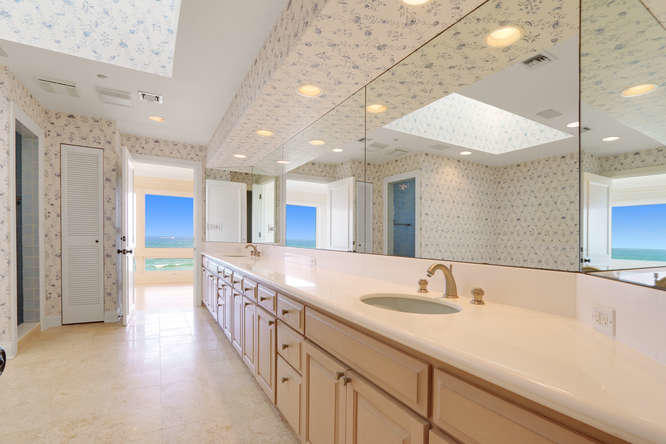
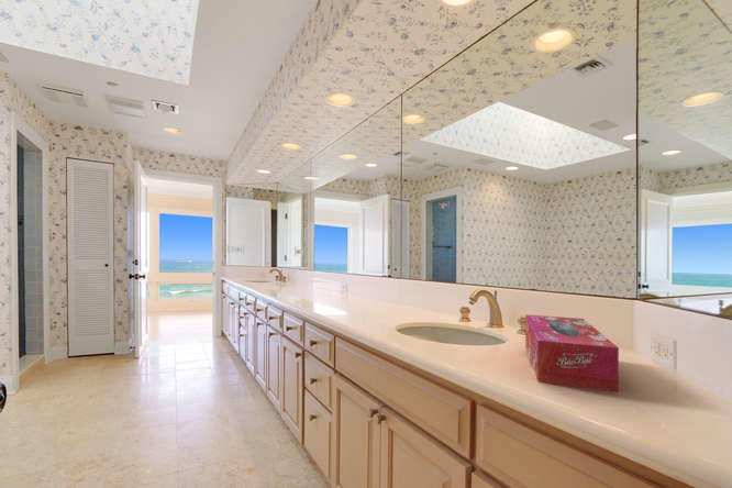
+ tissue box (563, 347)
